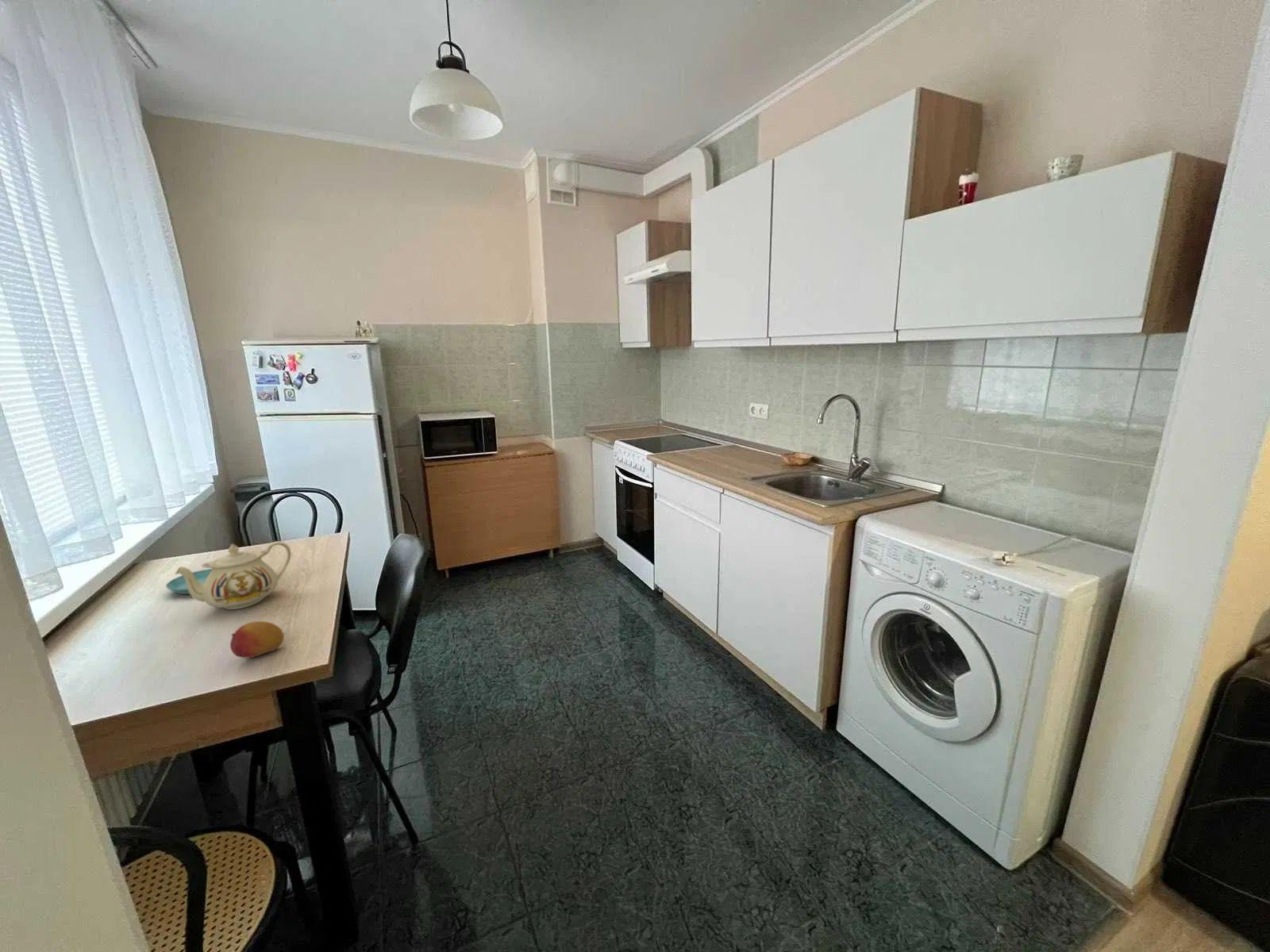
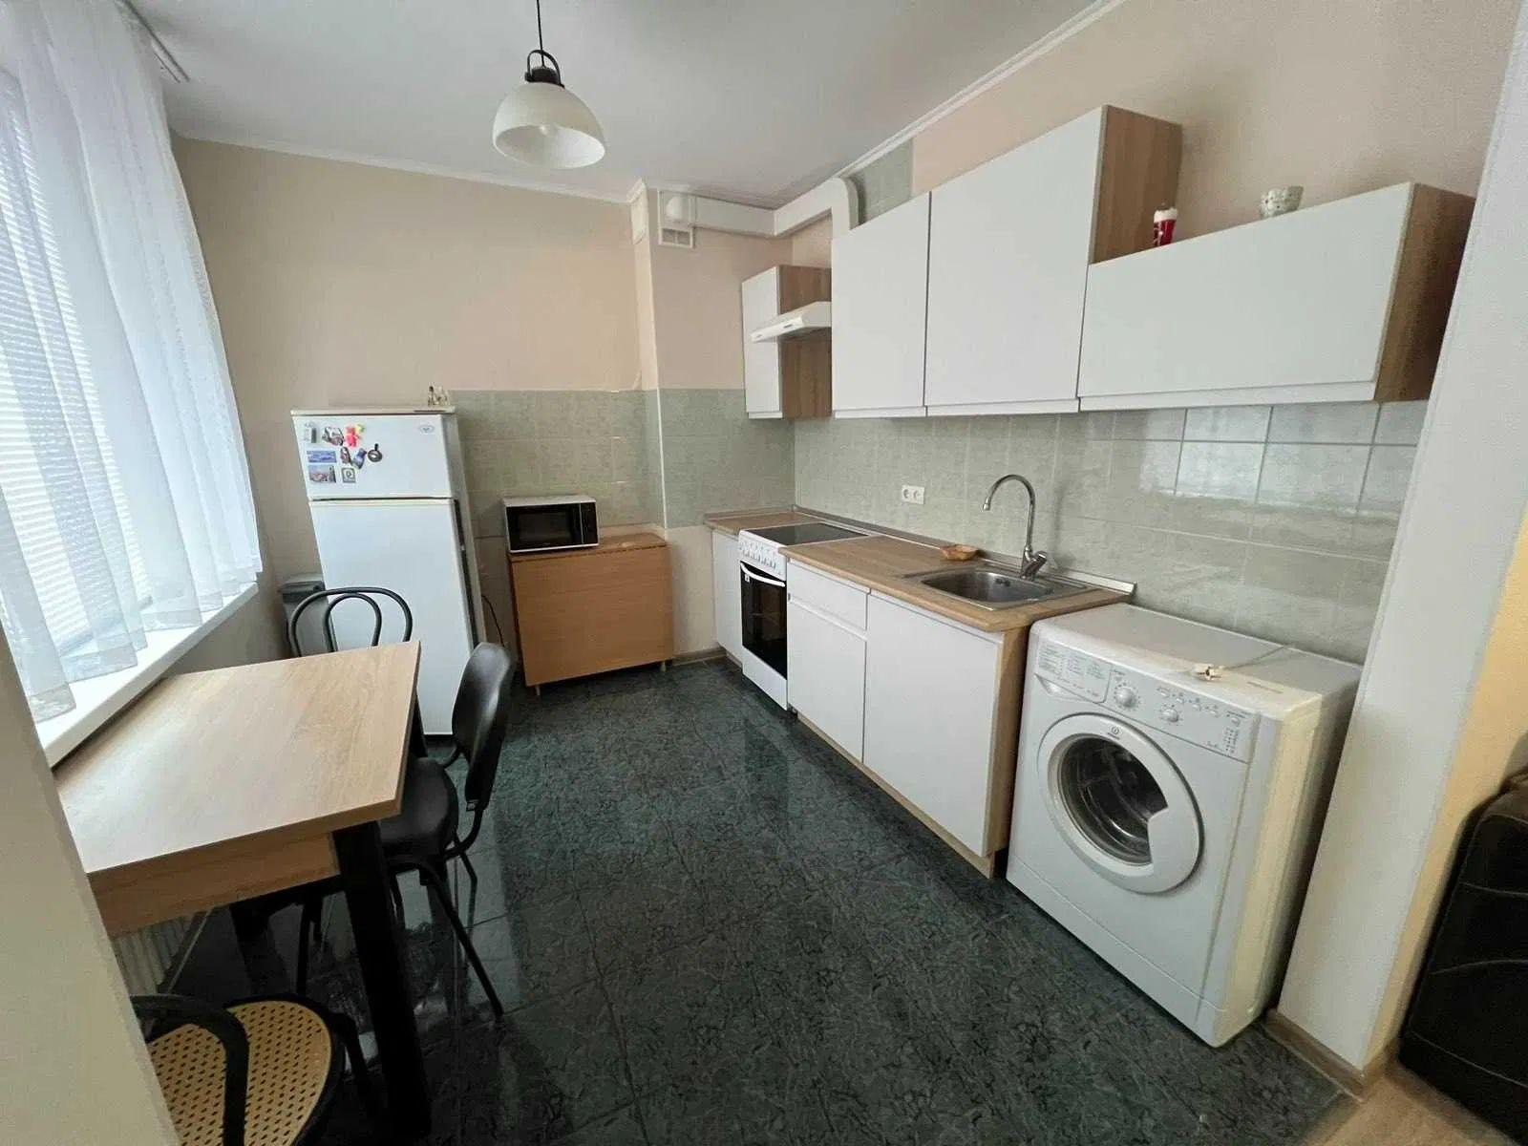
- teapot (238, 573)
- saucer (199, 582)
- fruit (257, 638)
